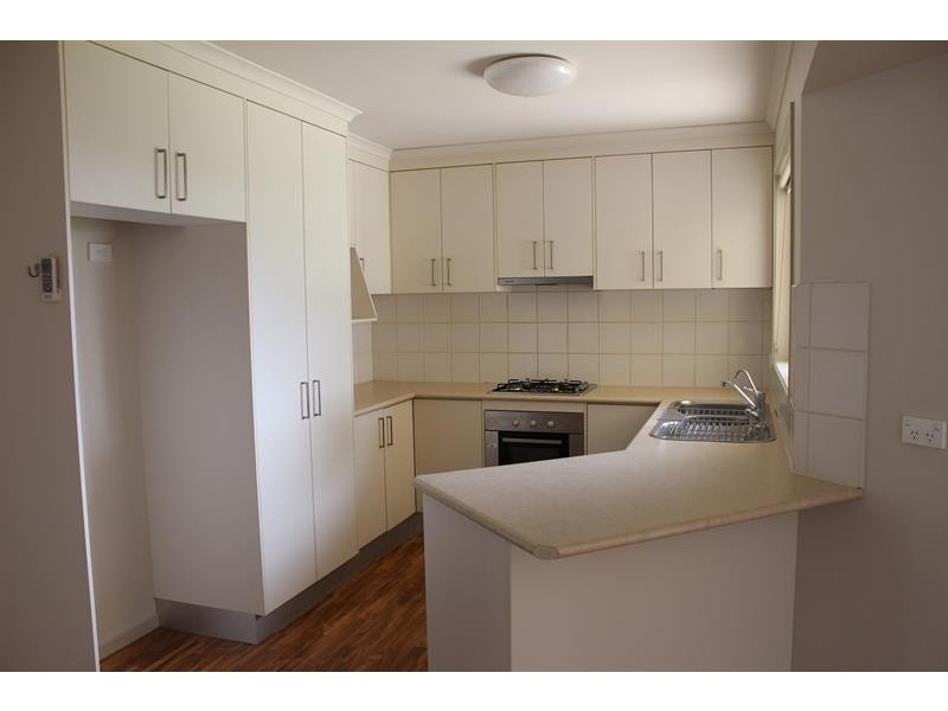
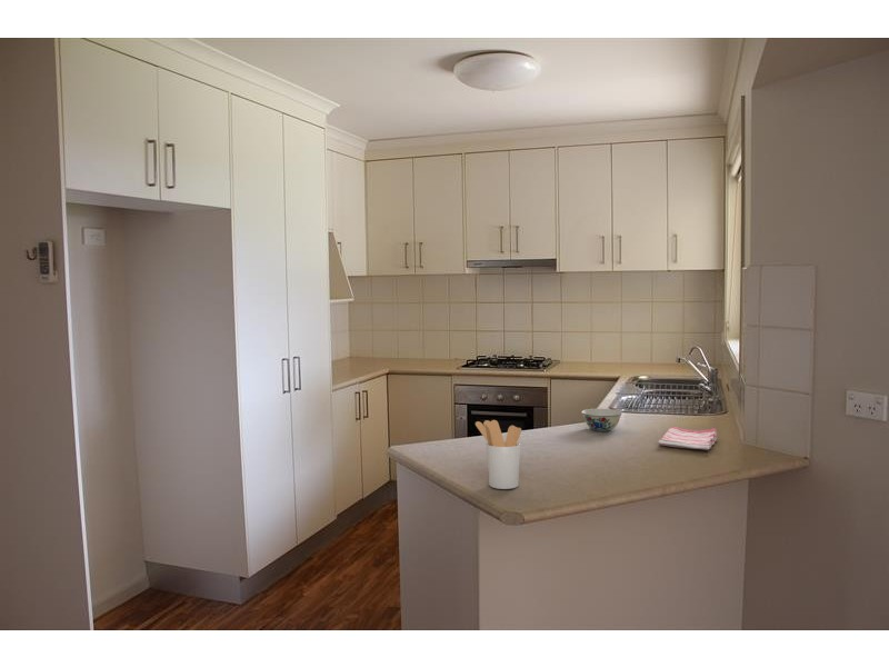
+ dish towel (688, 437)
+ utensil holder (498, 451)
+ chinaware (601, 420)
